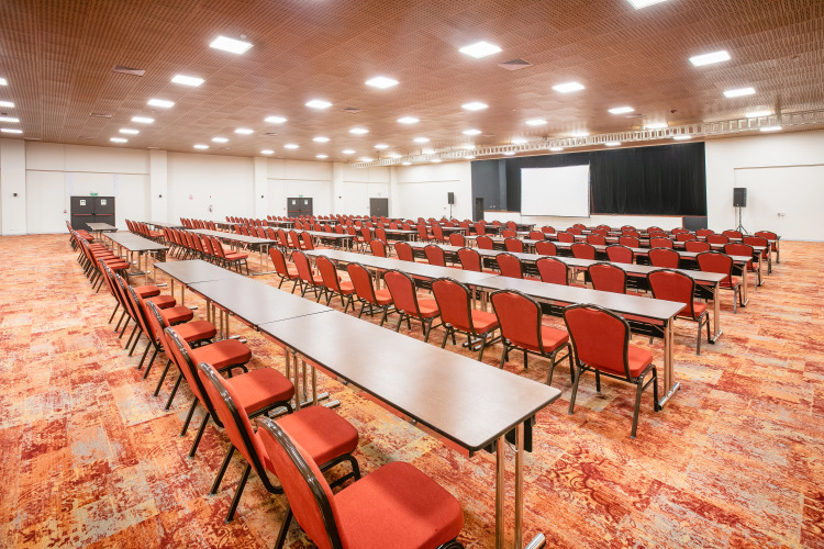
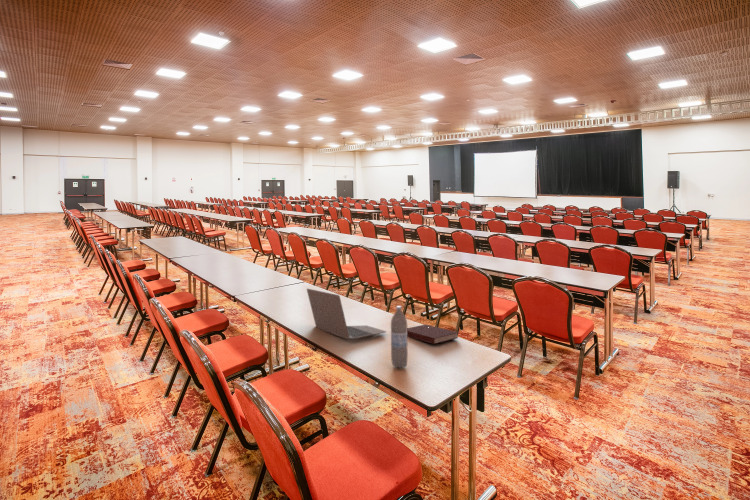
+ notebook (429, 333)
+ water bottle (399, 336)
+ laptop (343, 312)
